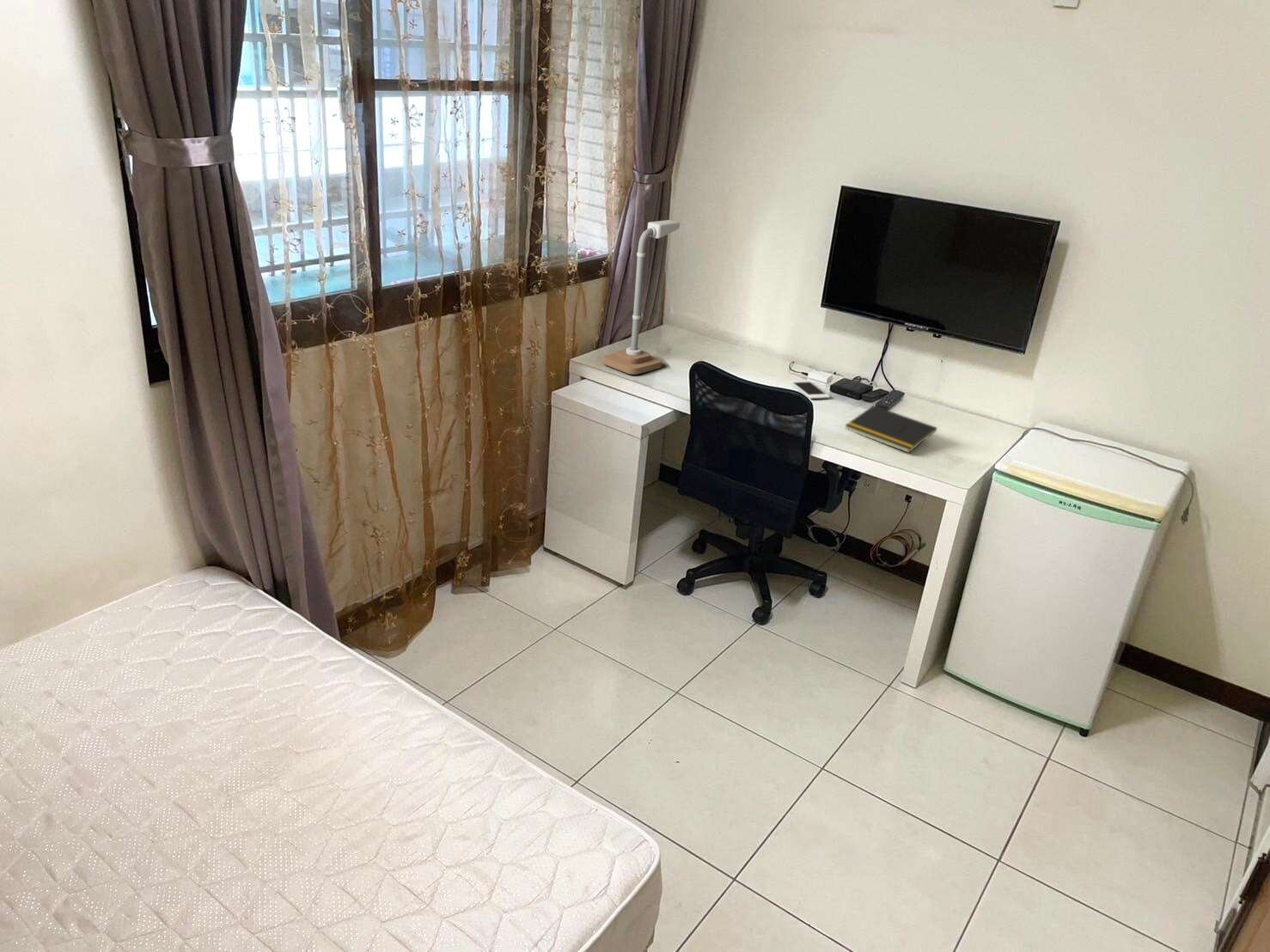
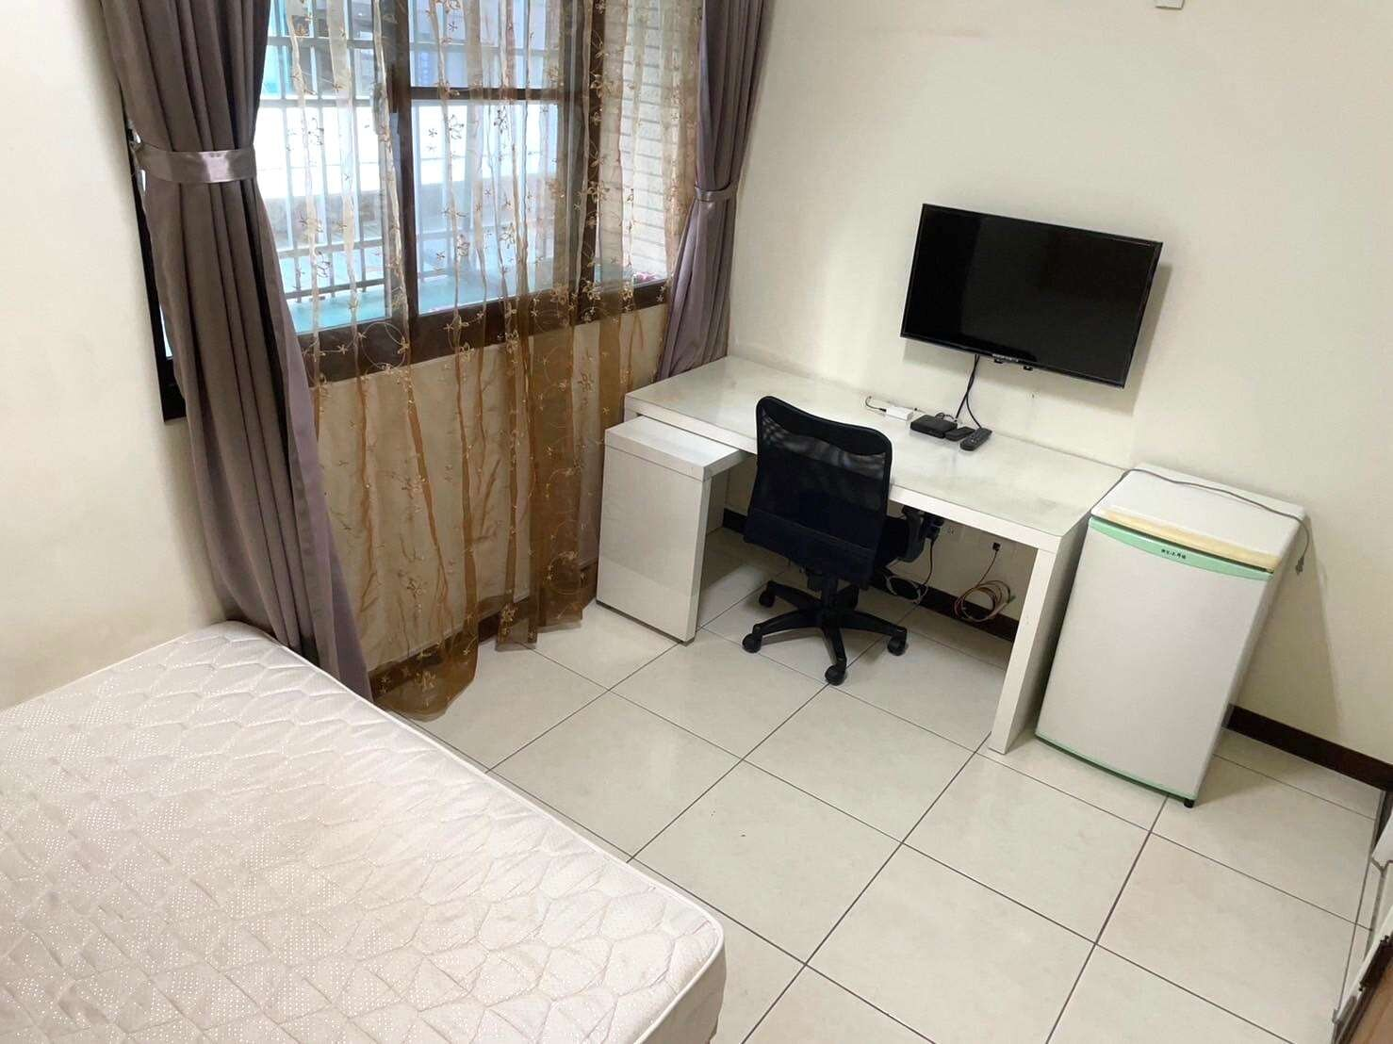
- desk lamp (641, 293)
- notepad (890, 428)
- cell phone (809, 389)
